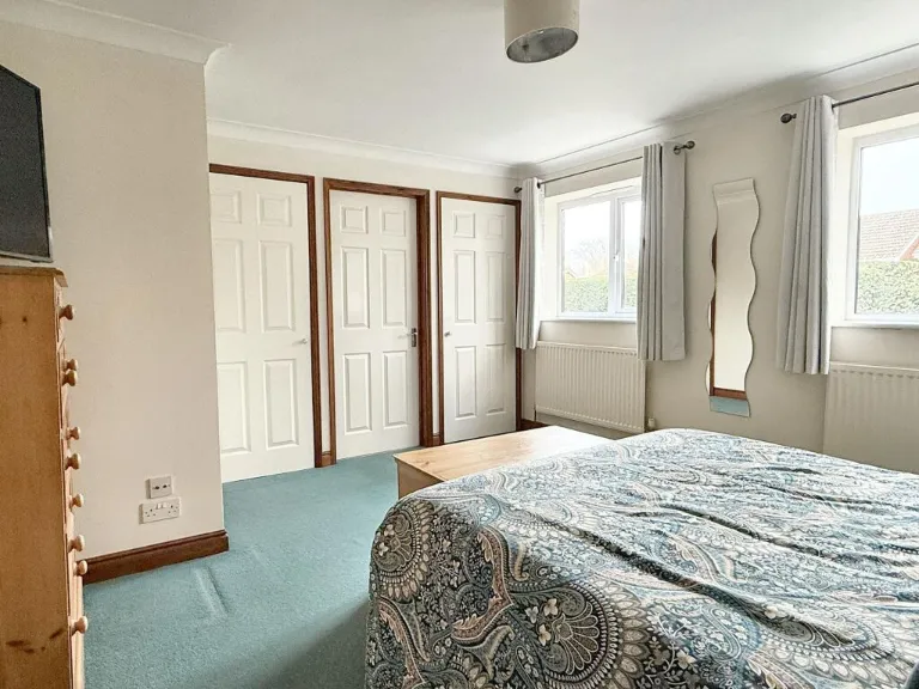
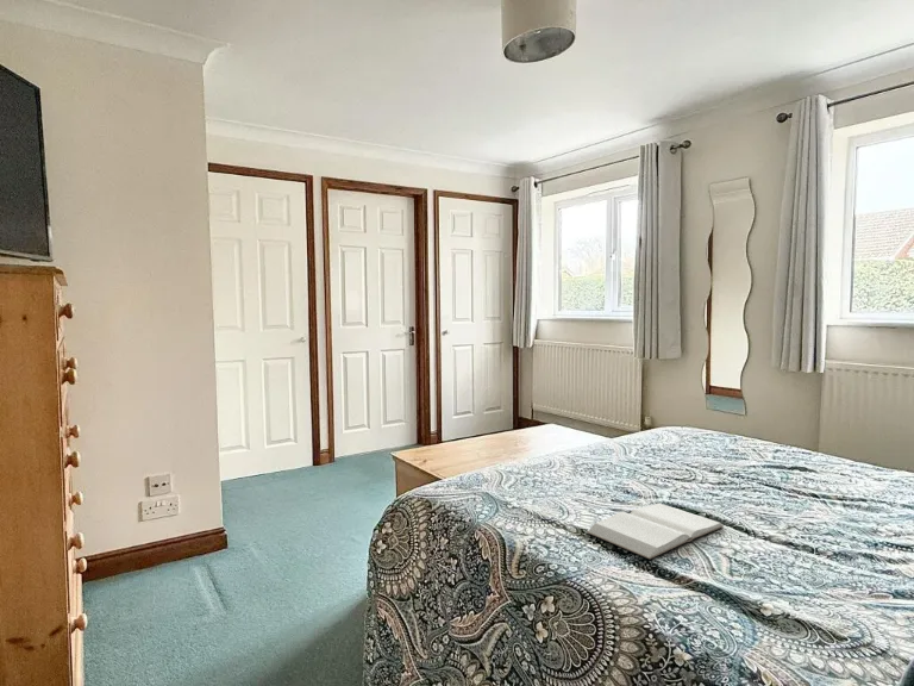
+ book (656, 524)
